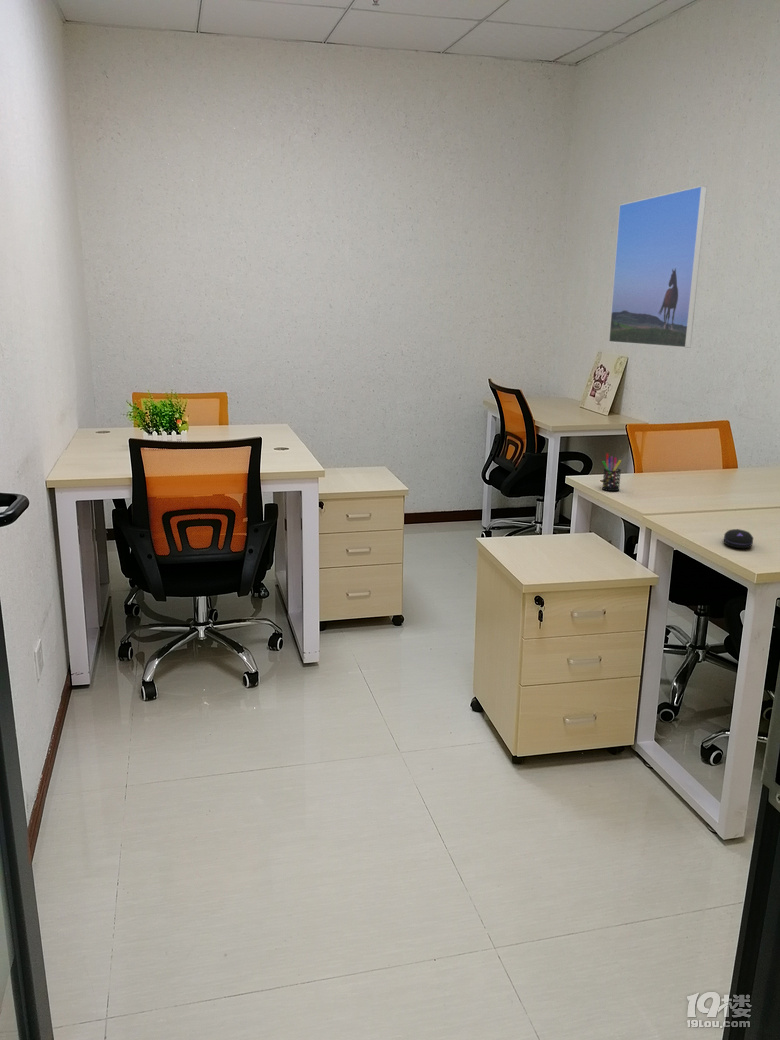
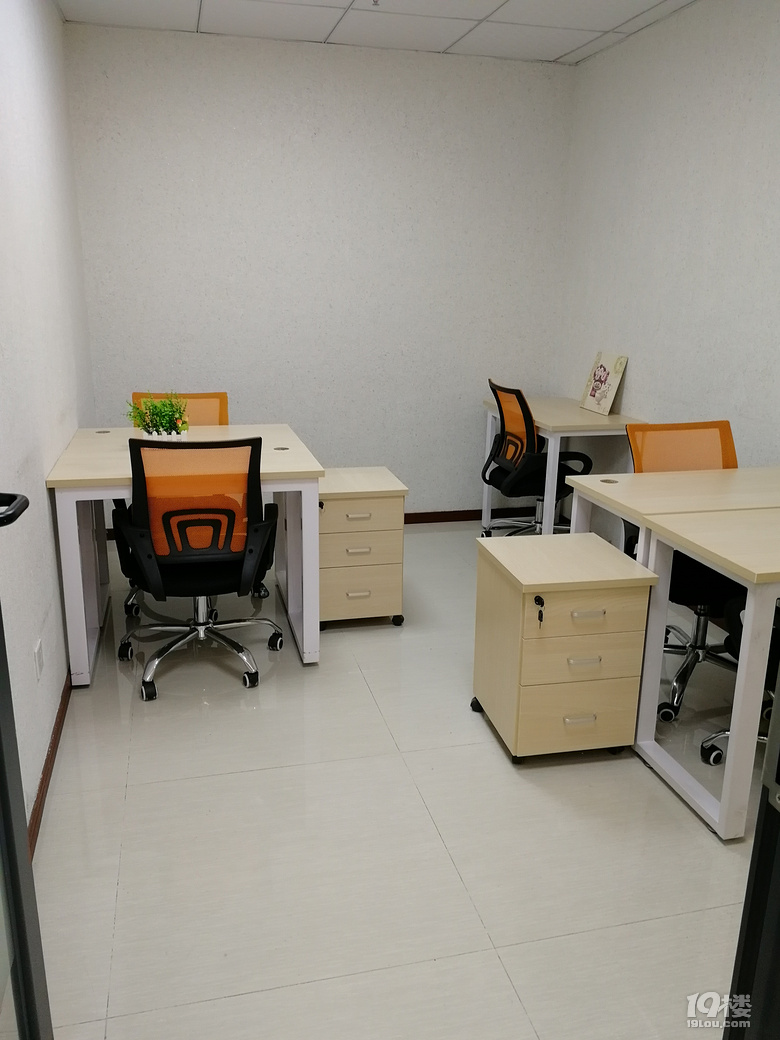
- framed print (652, 272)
- pen holder (609, 472)
- computer mouse (738, 536)
